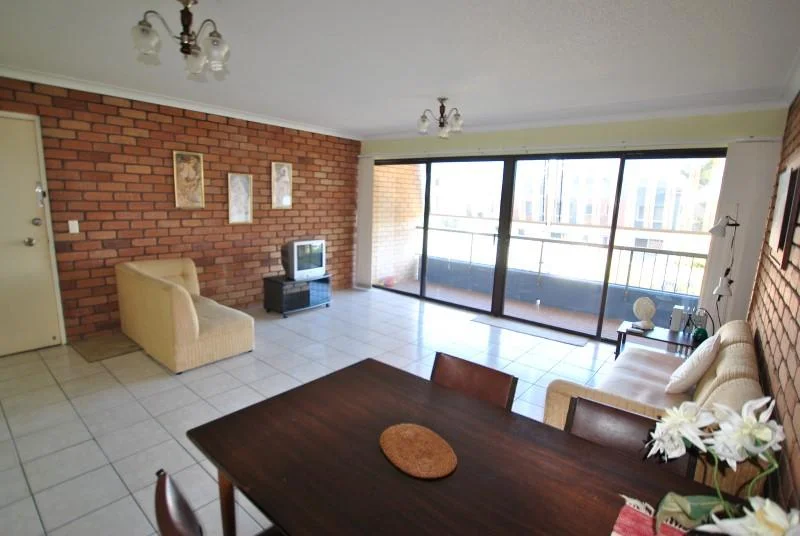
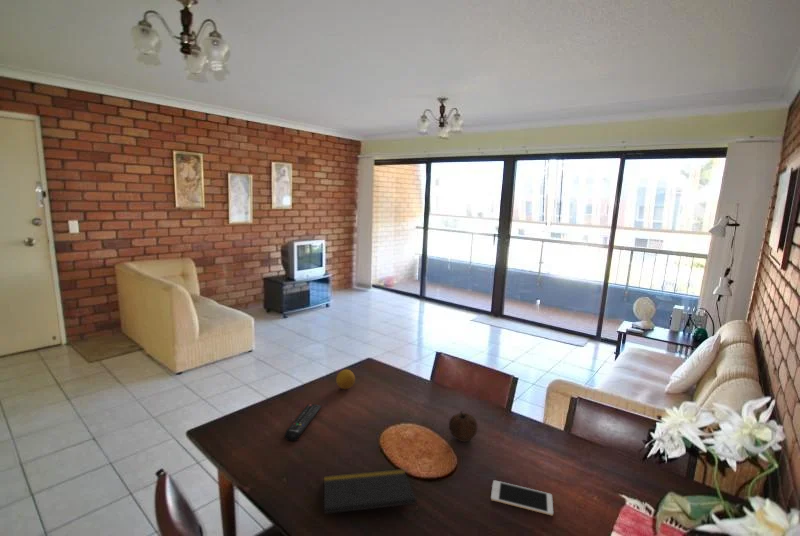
+ fruit (345, 379)
+ notepad (367, 489)
+ cell phone (521, 497)
+ remote control (304, 419)
+ fruit (463, 425)
